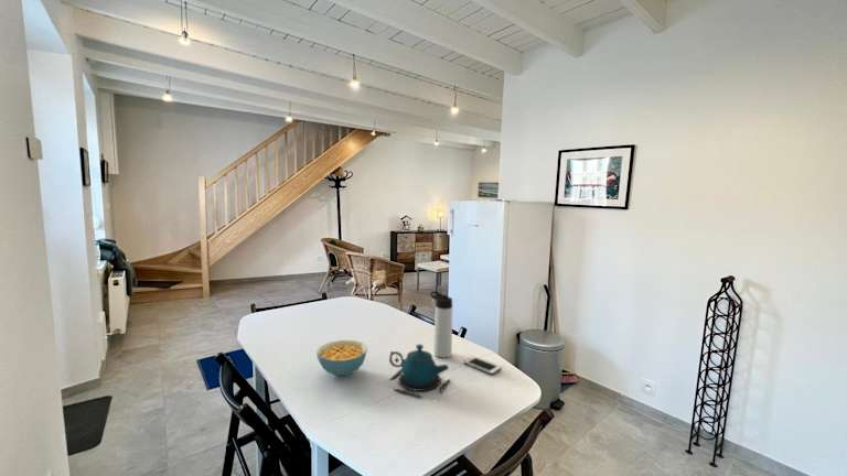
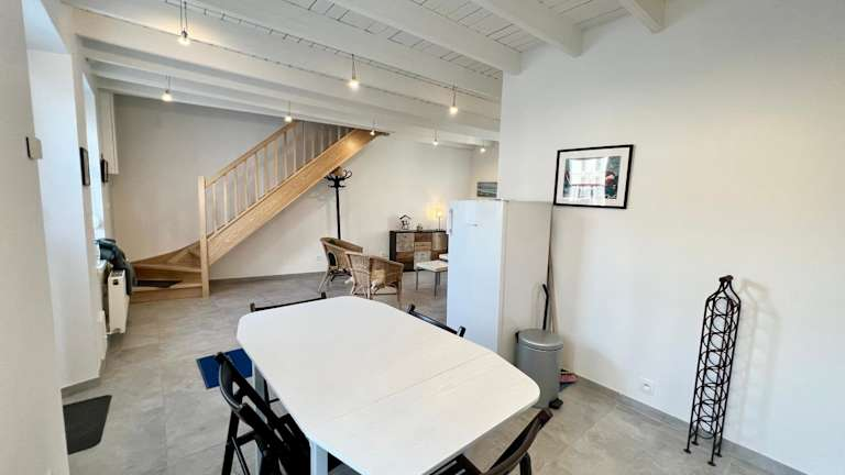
- cereal bowl (342, 360)
- cell phone (482, 365)
- thermos bottle (440, 323)
- teapot (418, 361)
